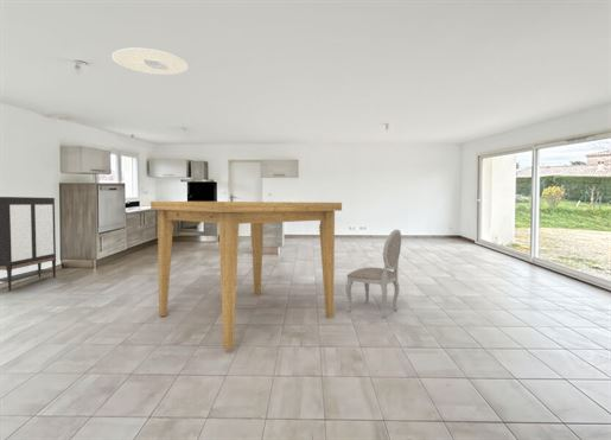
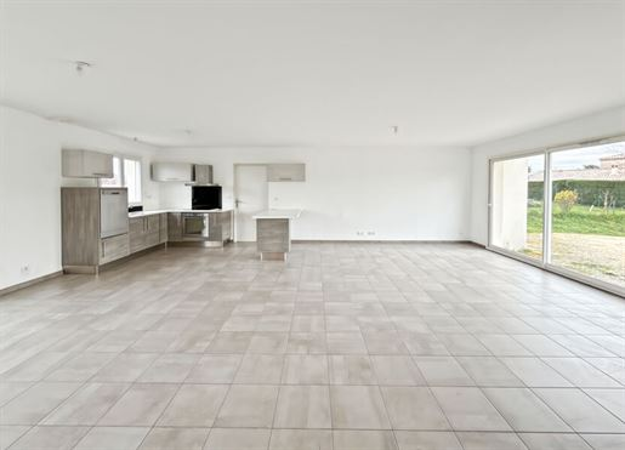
- dining table (253, 259)
- dining chair (371, 269)
- ceiling light (151, 58)
- storage cabinet (25, 241)
